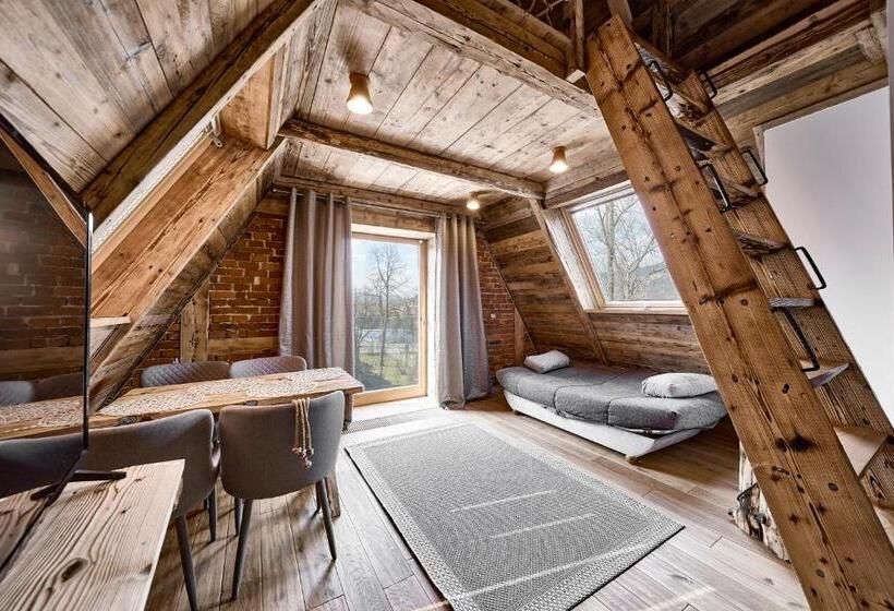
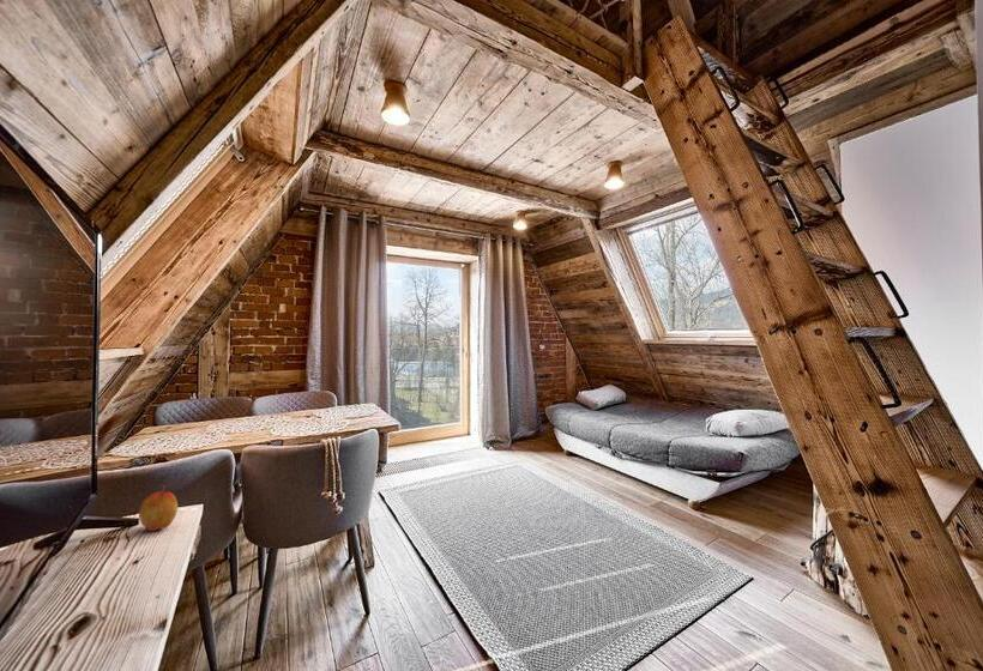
+ apple (158, 507)
